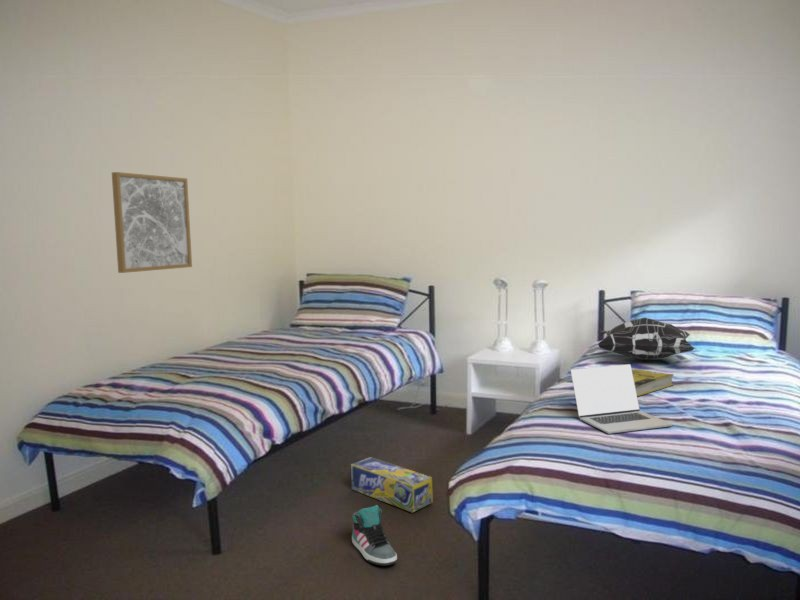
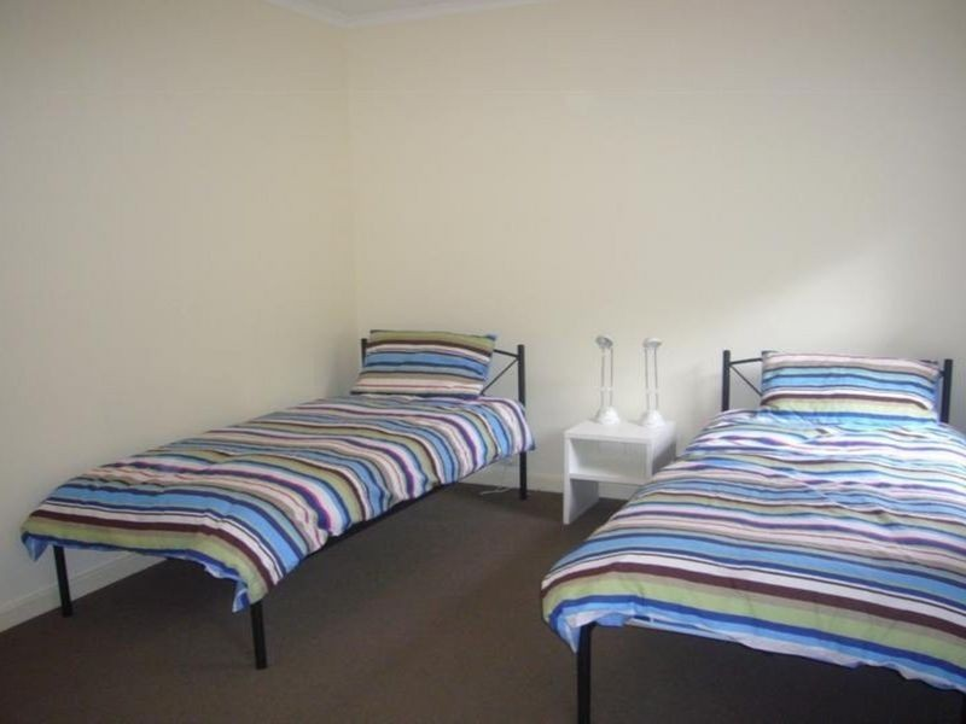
- wall art (154, 223)
- decorative pillow (642, 338)
- book (635, 380)
- laptop (619, 397)
- box (390, 483)
- sneaker (373, 530)
